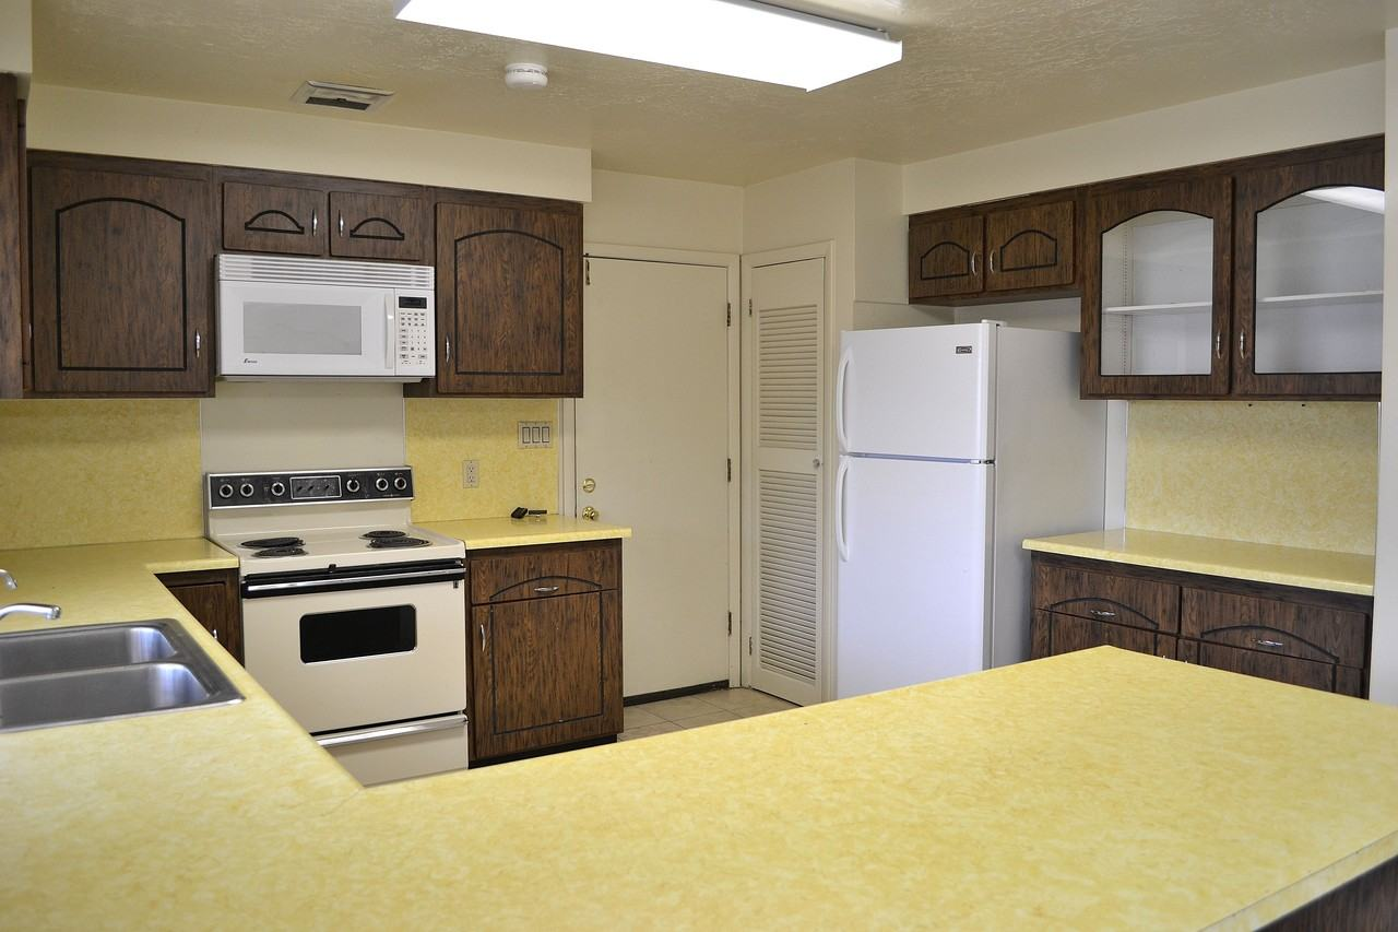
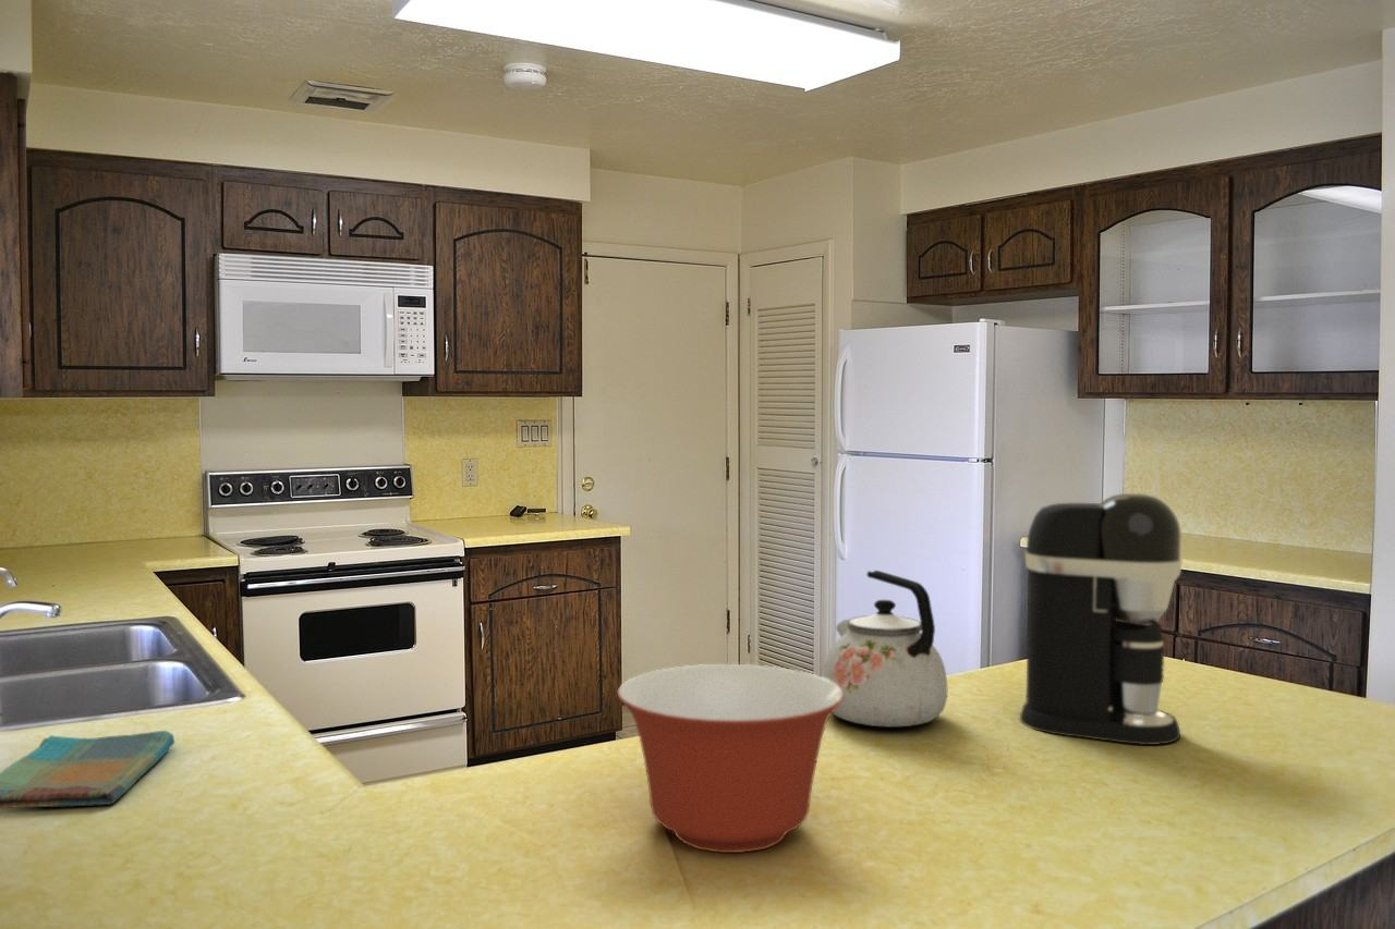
+ coffee maker (1100, 610)
+ kettle (883, 645)
+ dish towel (78, 767)
+ mixing bowl (729, 760)
